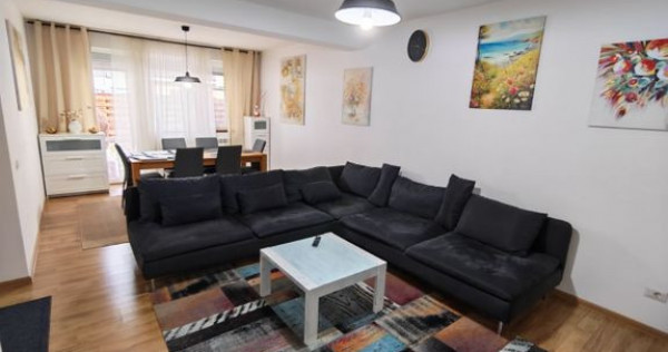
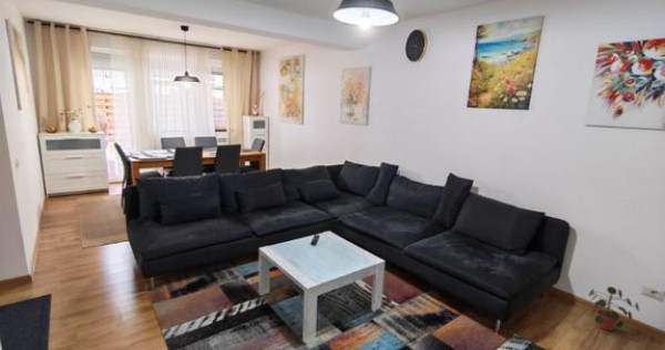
+ potted plant (612, 306)
